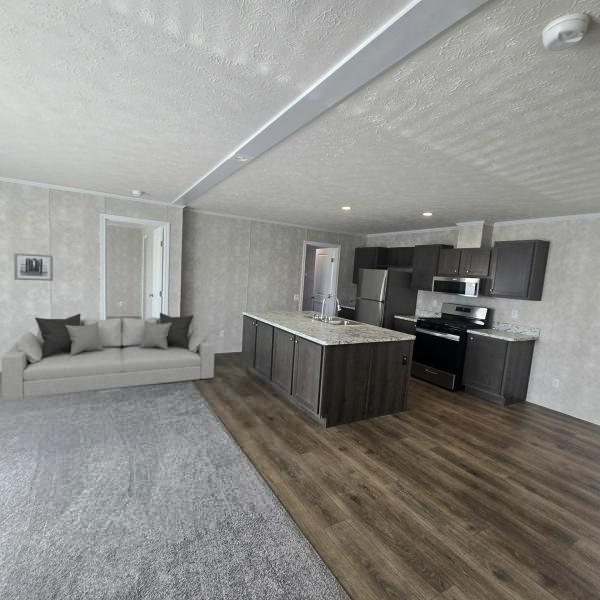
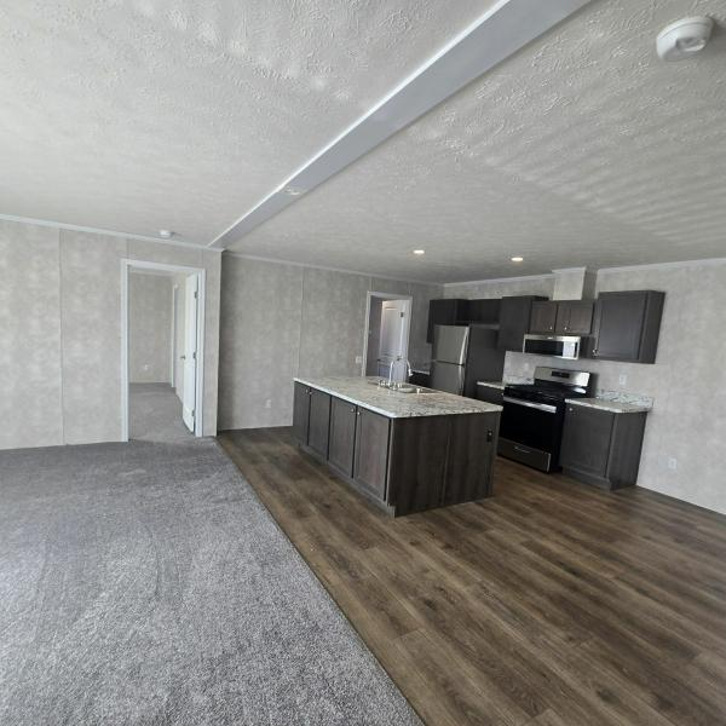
- sofa (122, 345)
- wall art (34, 267)
